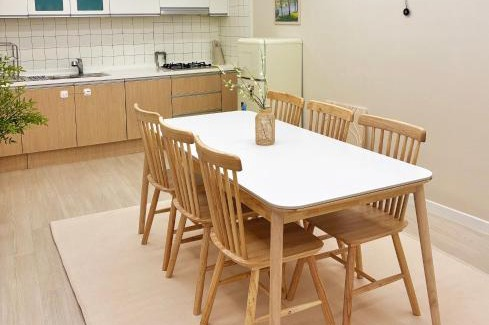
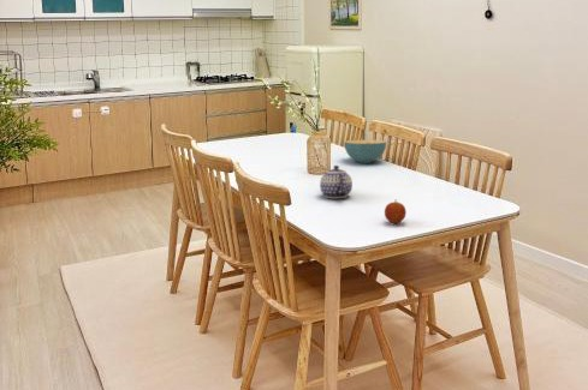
+ fruit (394, 210)
+ teapot (335, 181)
+ cereal bowl (364, 151)
